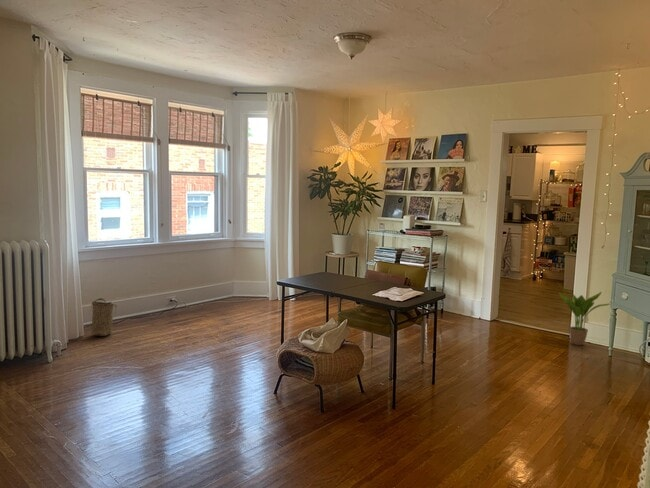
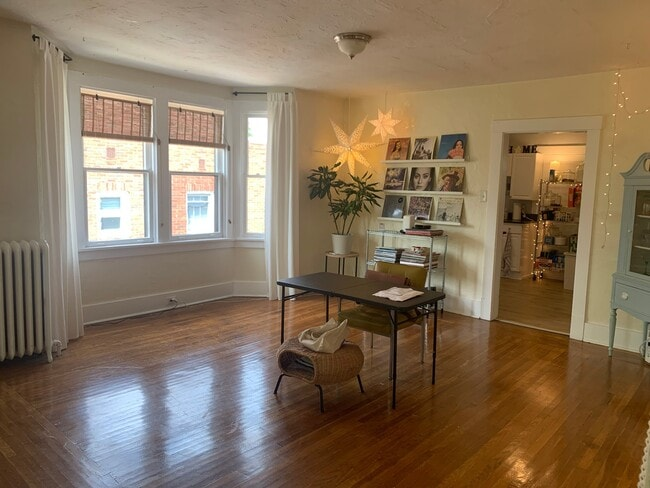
- potted plant (580, 314)
- basket (103, 317)
